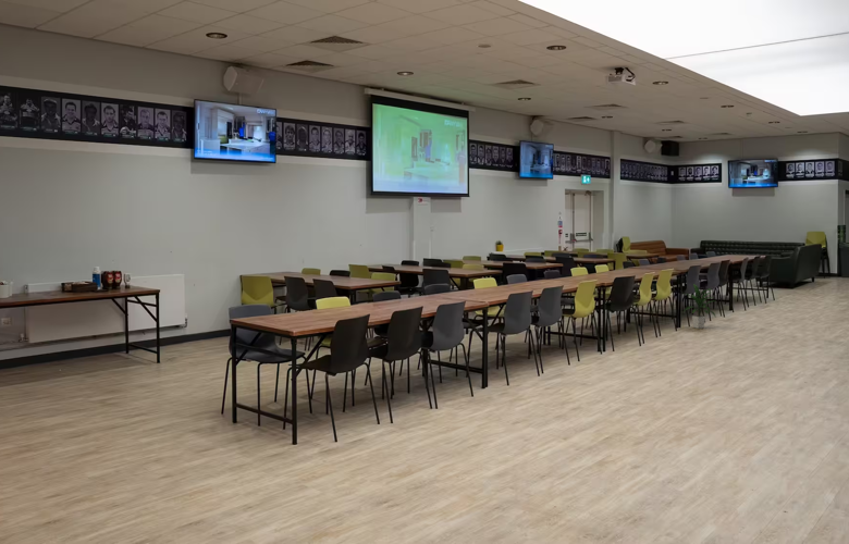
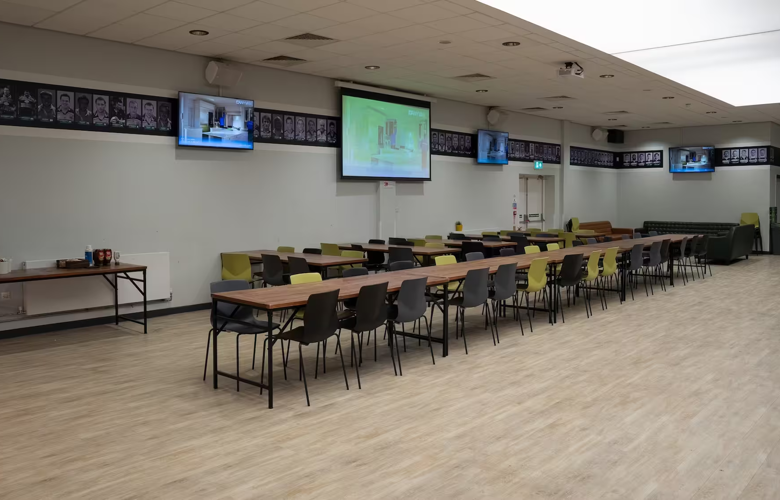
- indoor plant (700, 306)
